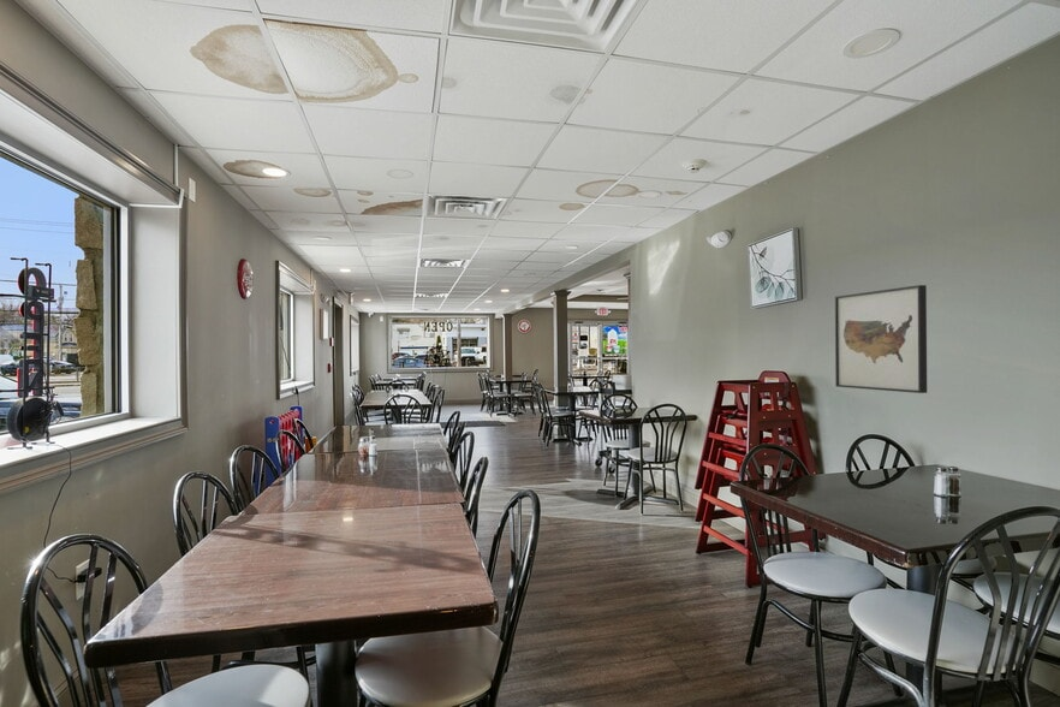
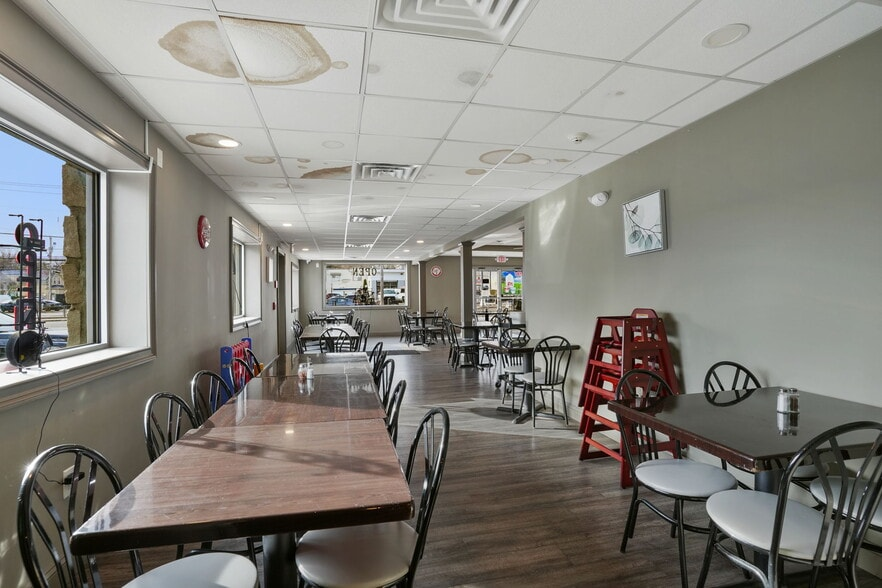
- wall art (876, 340)
